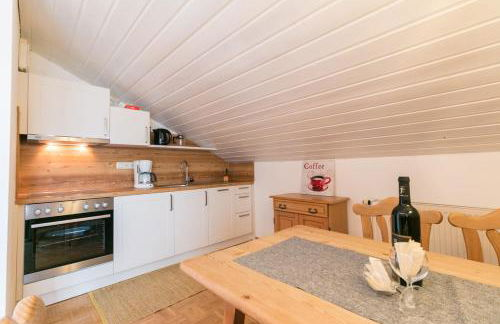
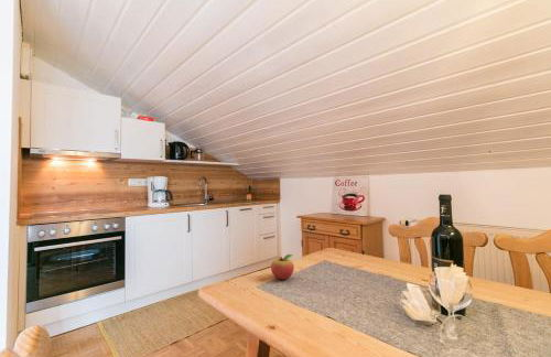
+ fruit (282, 266)
